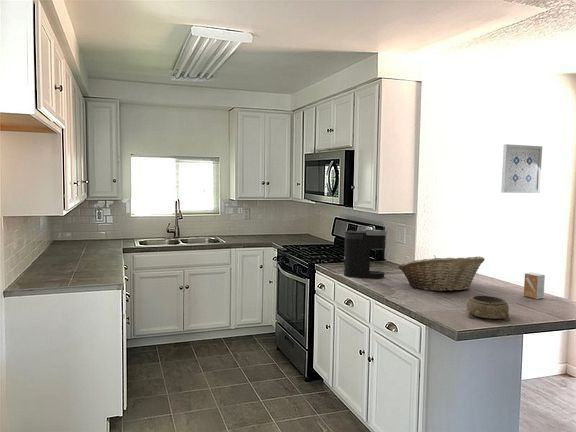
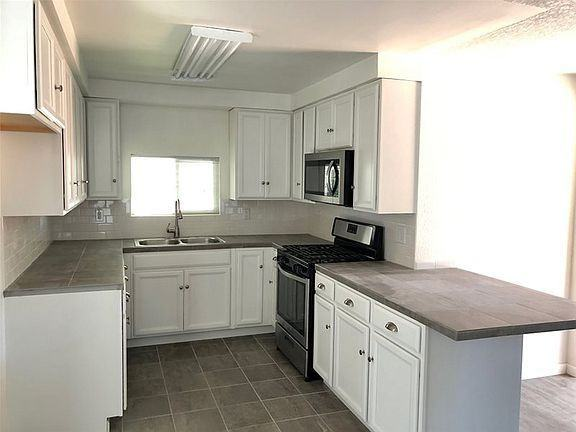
- fruit basket (441, 269)
- small box (534, 285)
- coffee maker (365, 253)
- decorative bowl (488, 307)
- wall art (521, 169)
